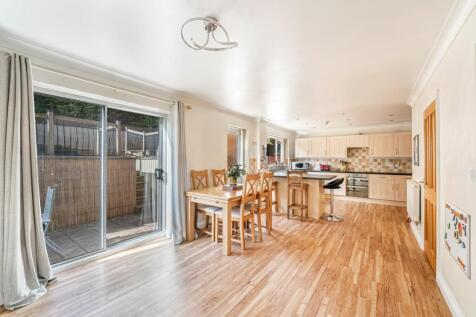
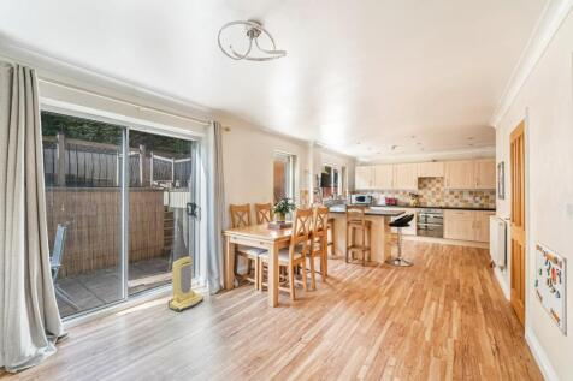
+ vacuum cleaner (184, 262)
